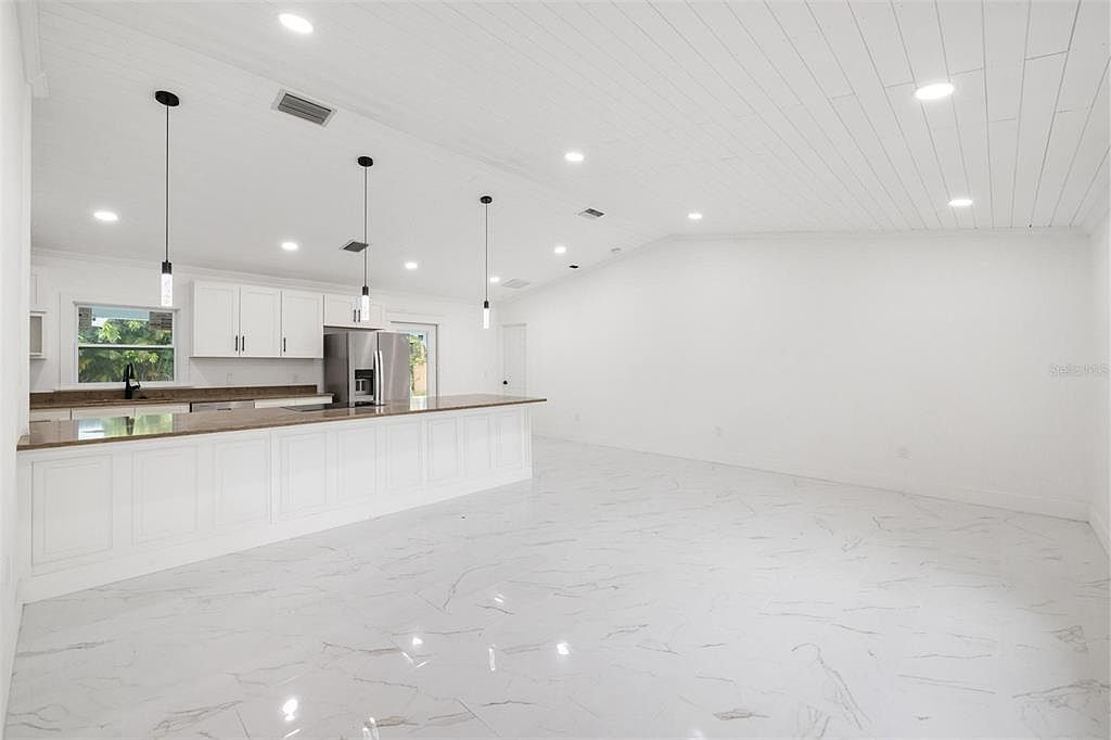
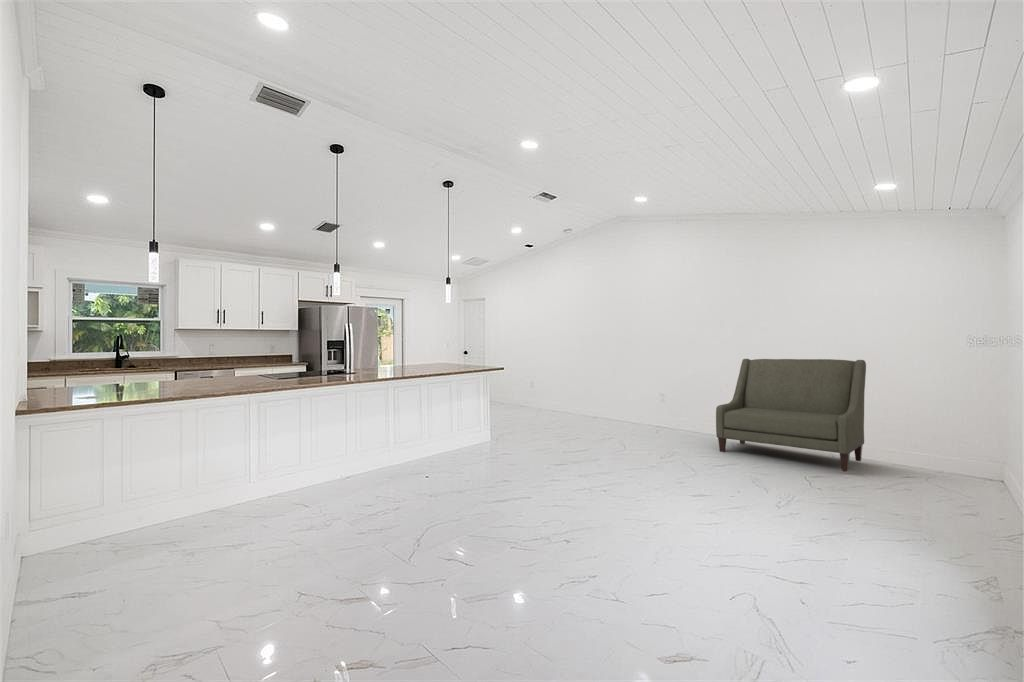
+ sofa (789, 407)
